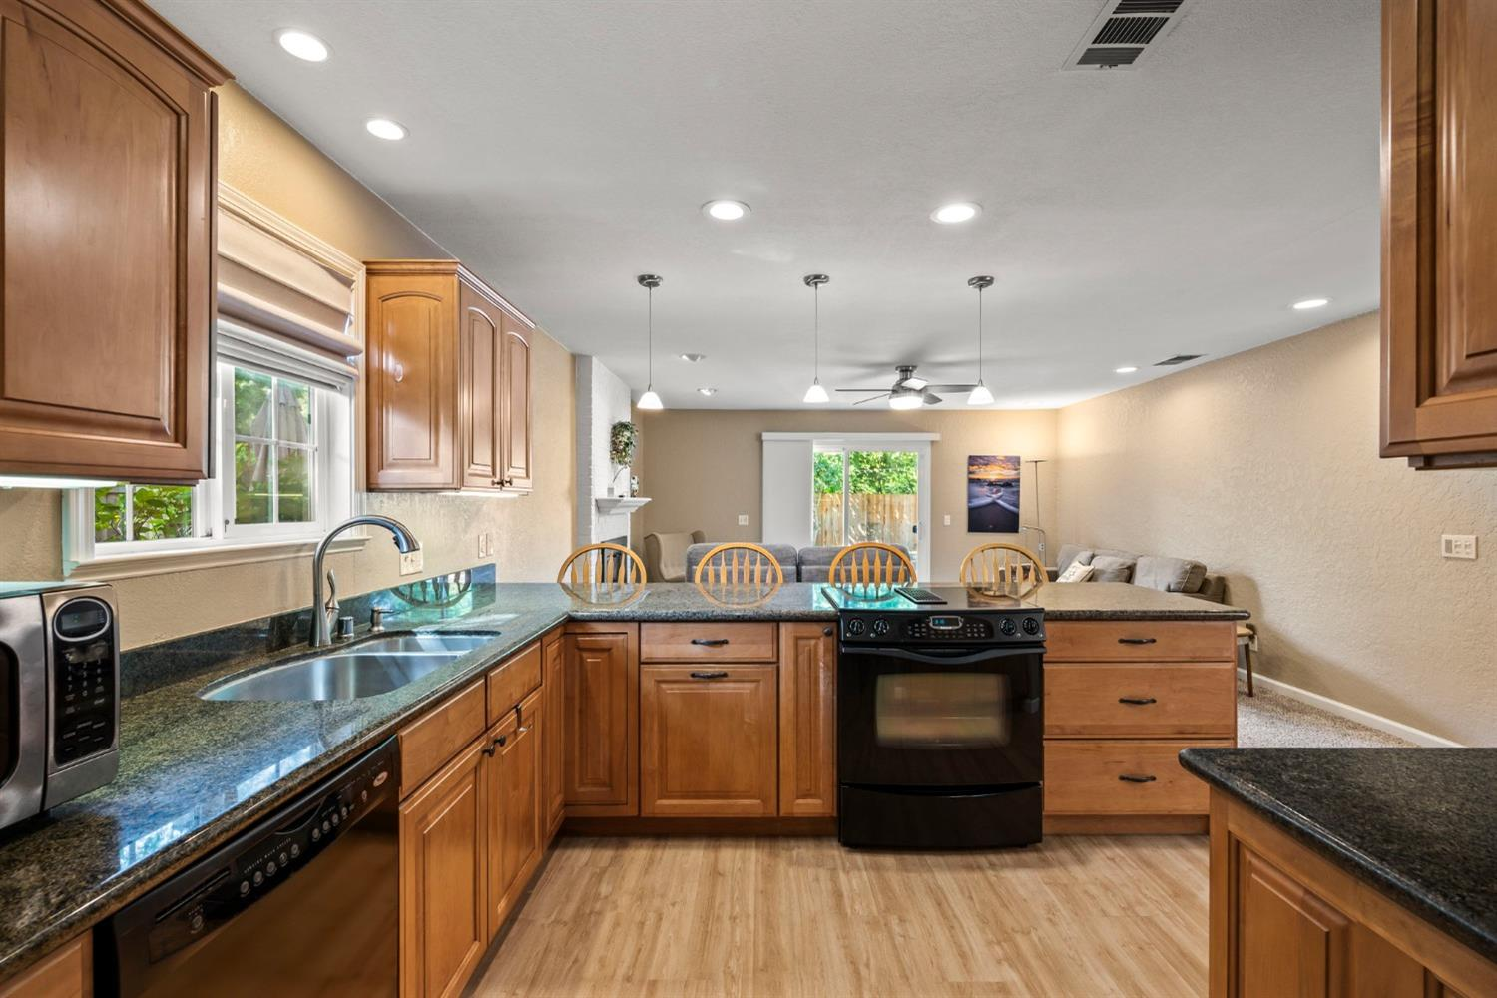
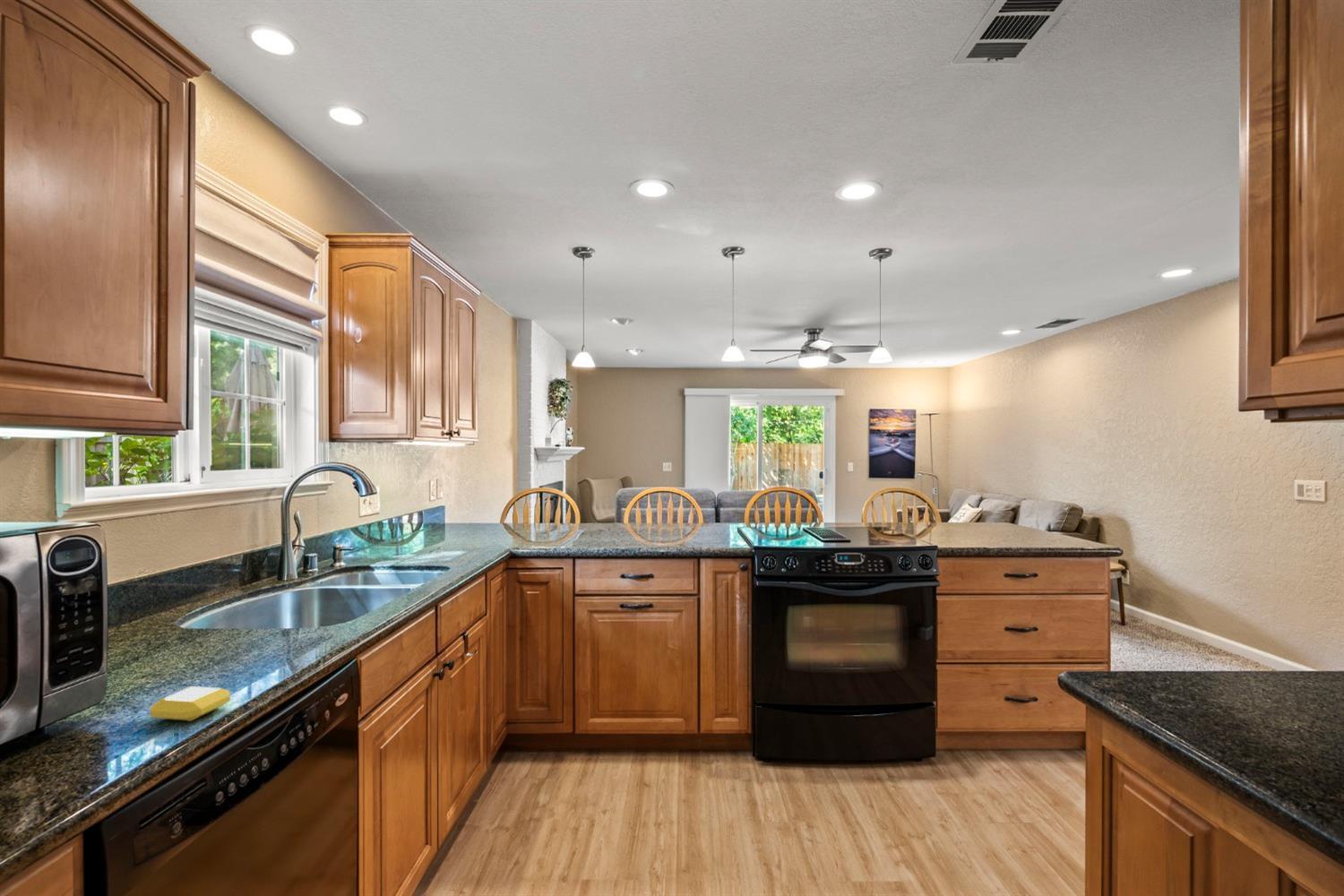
+ soap bar (191, 702)
